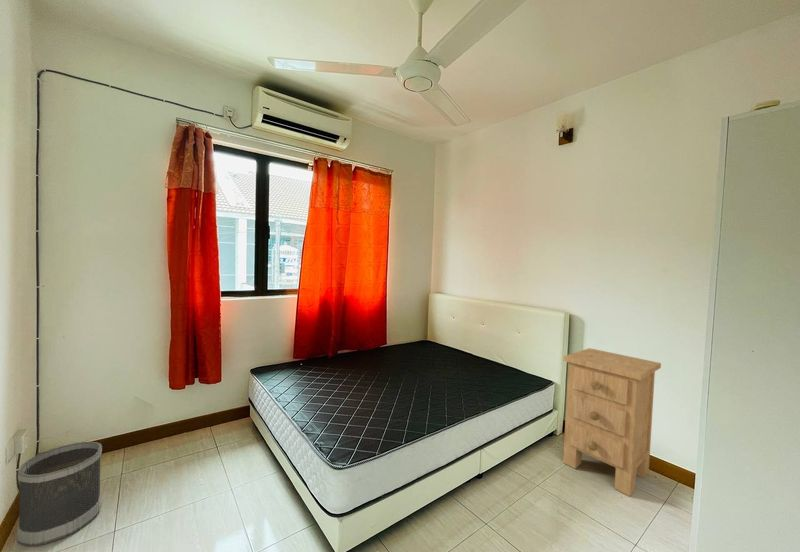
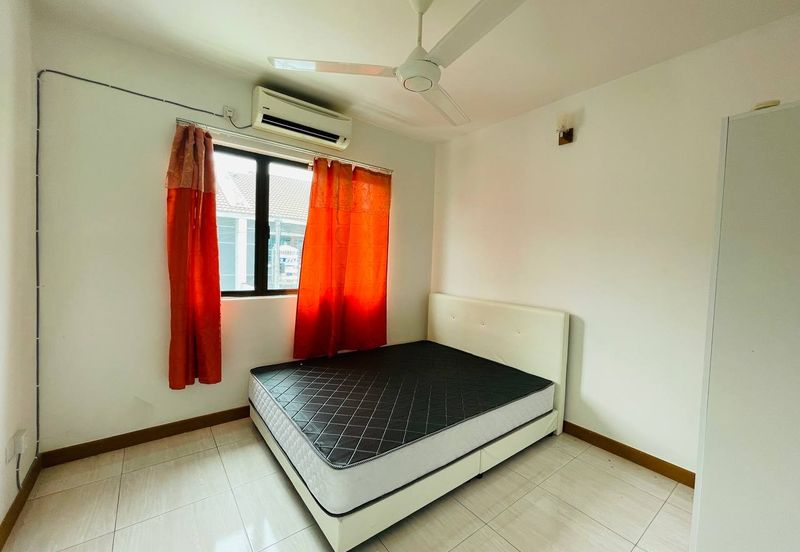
- wastebasket (62, 489)
- nightstand (606, 414)
